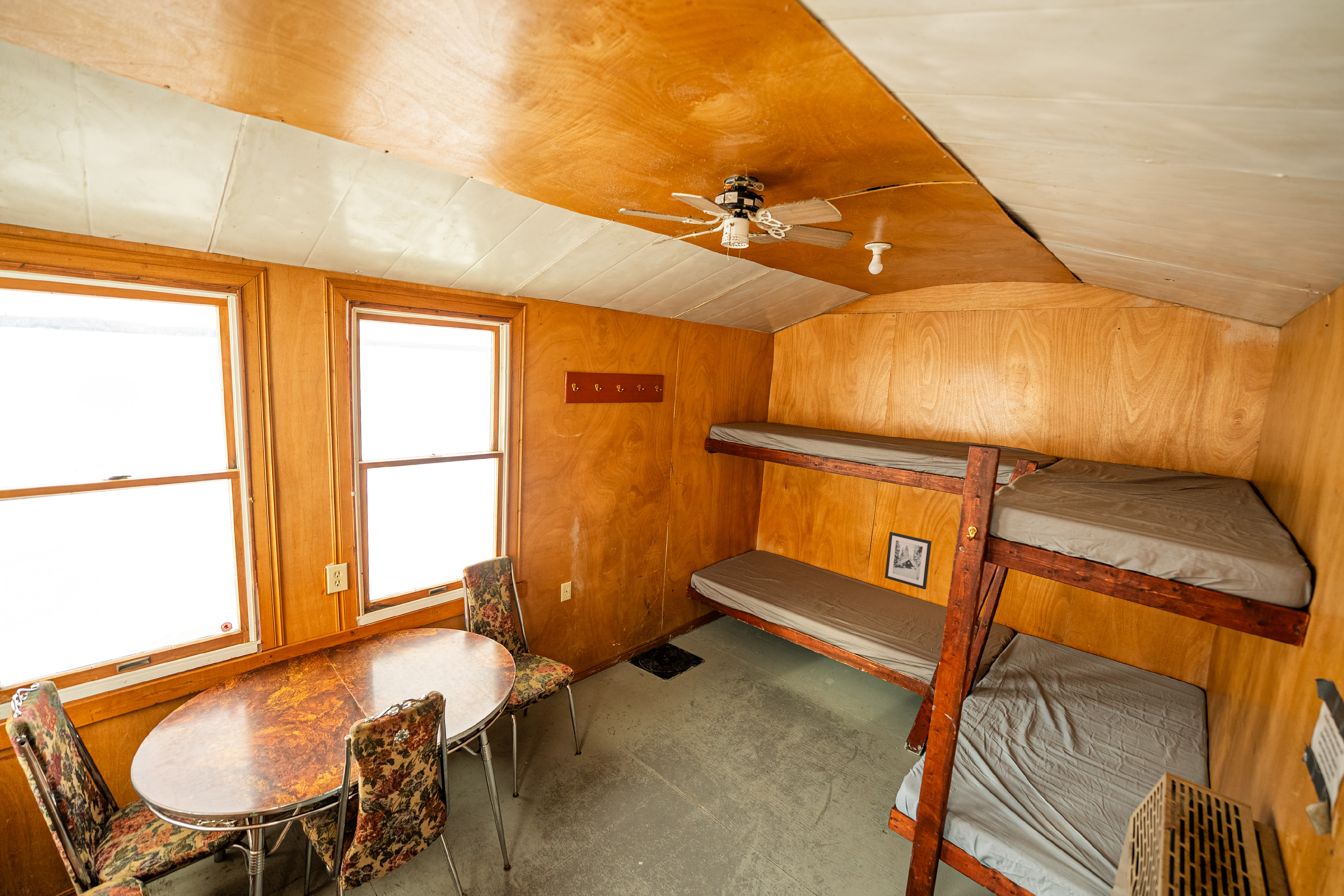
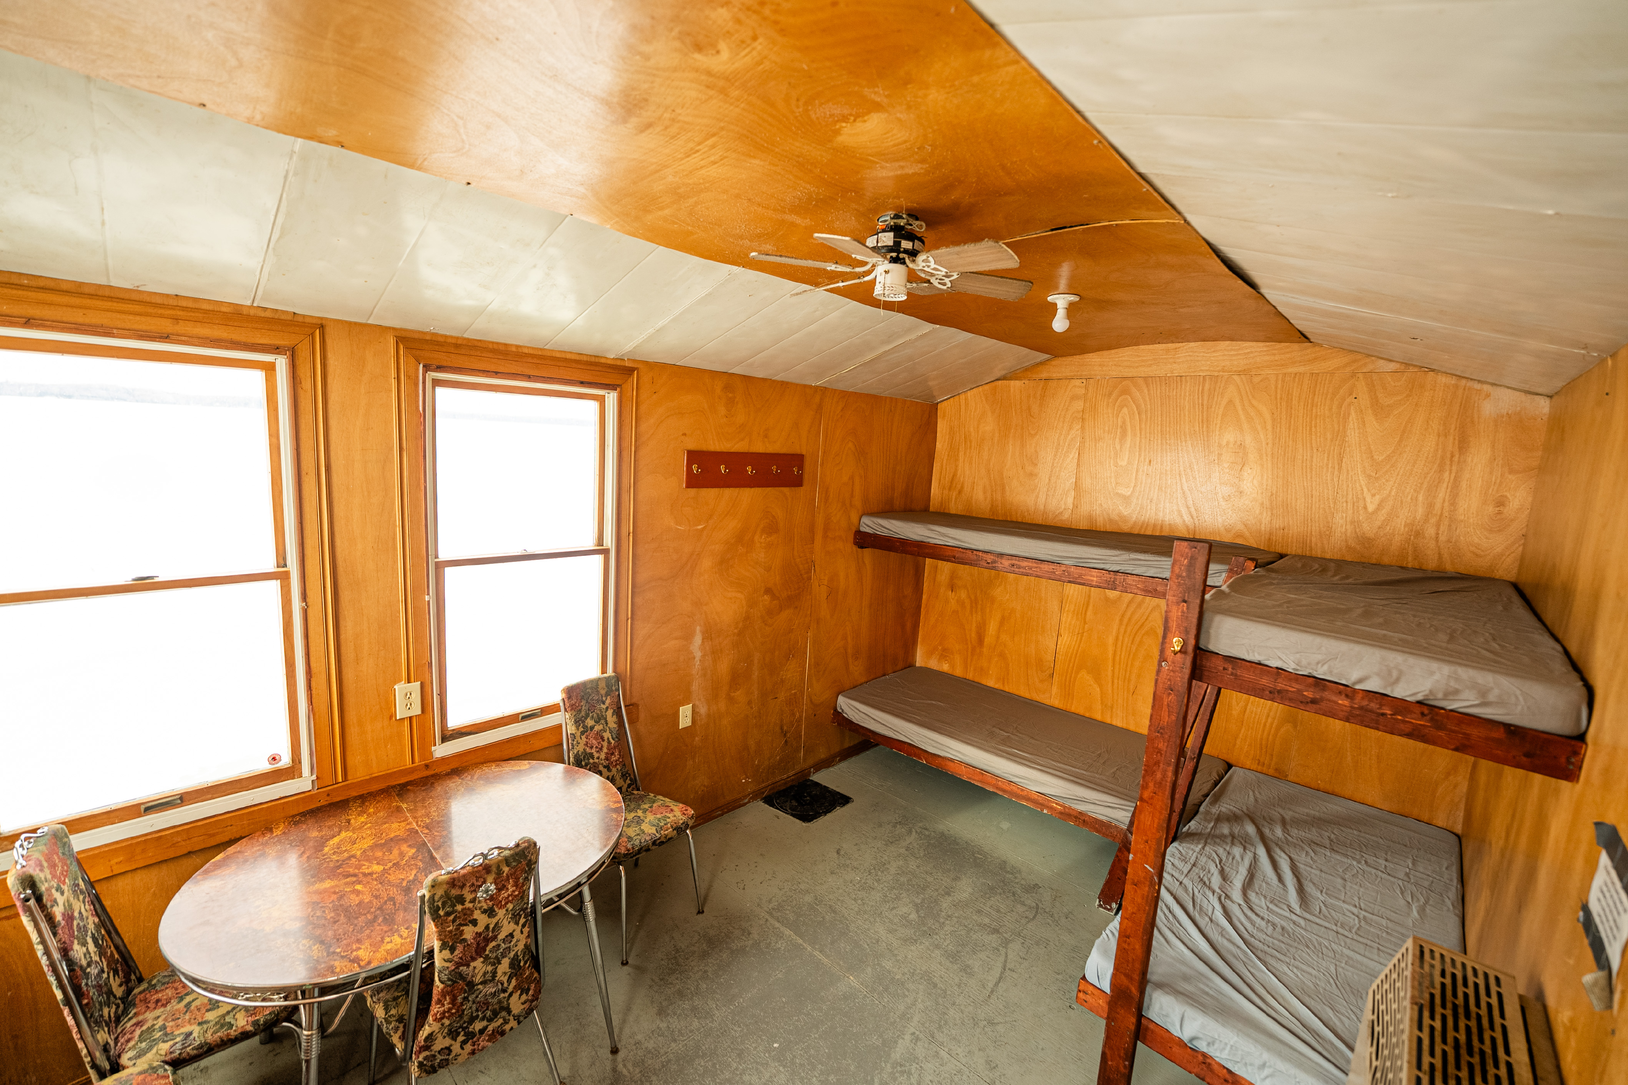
- wall art (907, 560)
